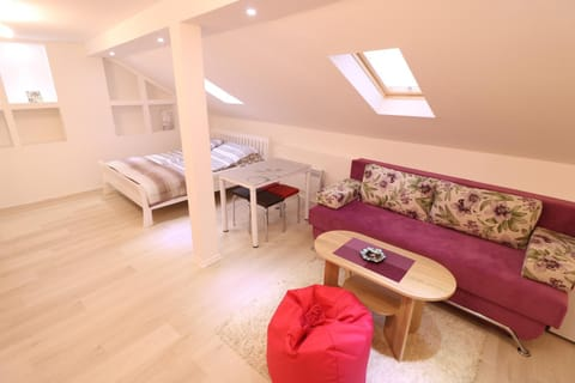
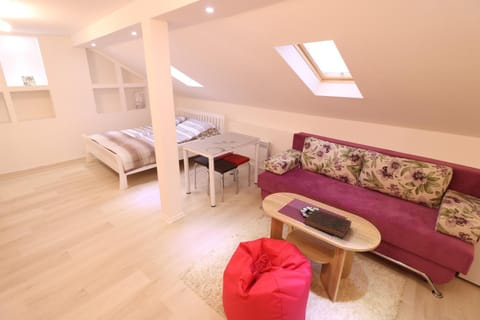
+ book (327, 222)
